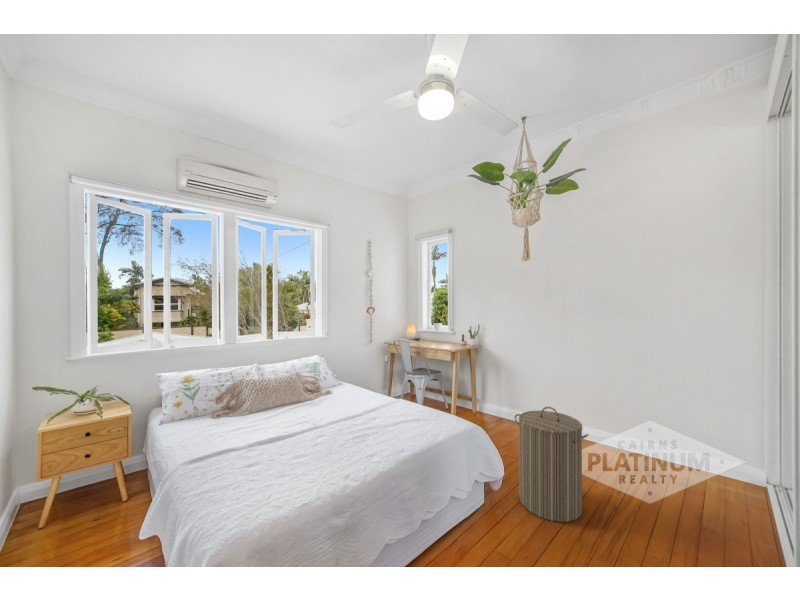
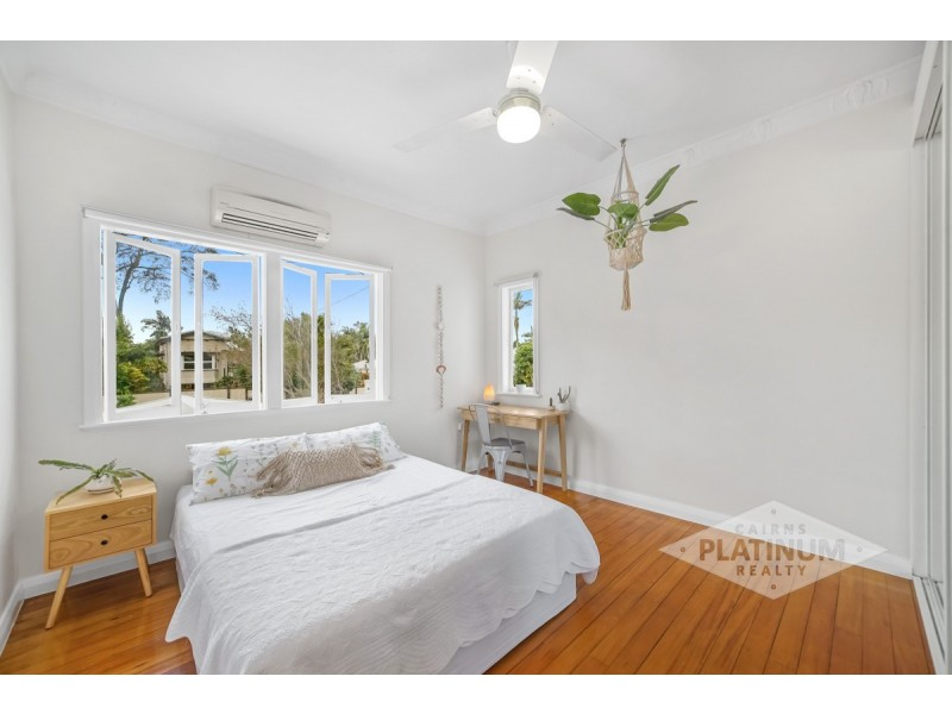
- laundry hamper (549, 455)
